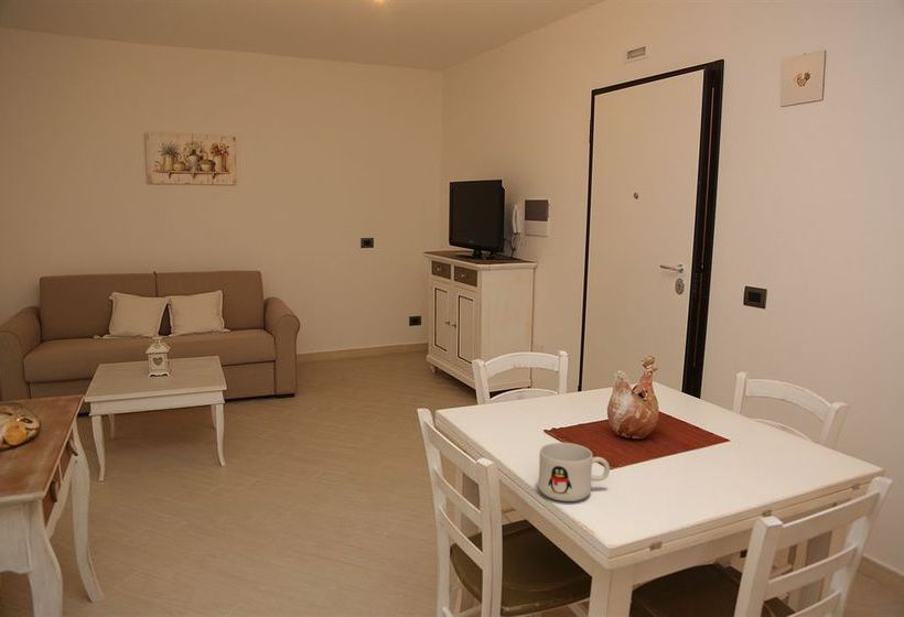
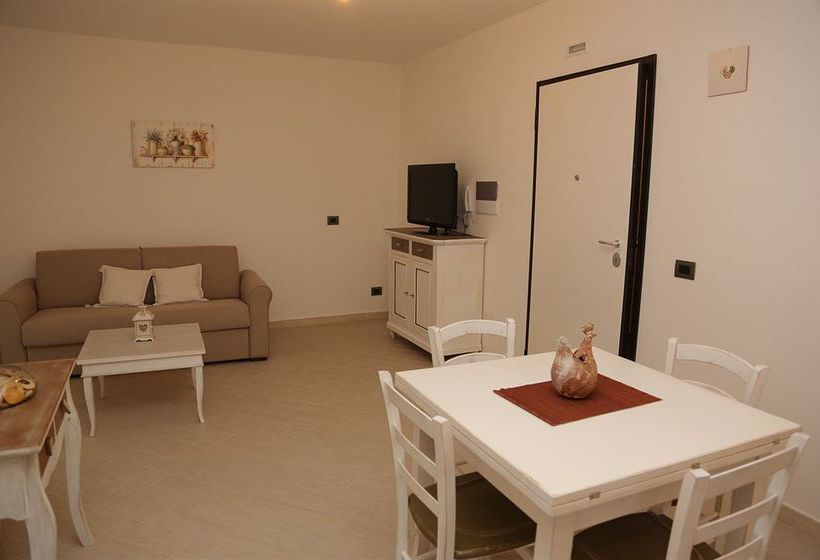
- mug (574, 470)
